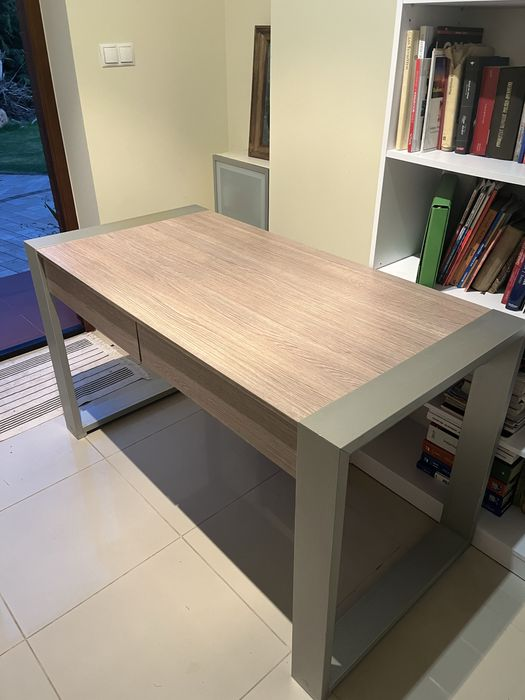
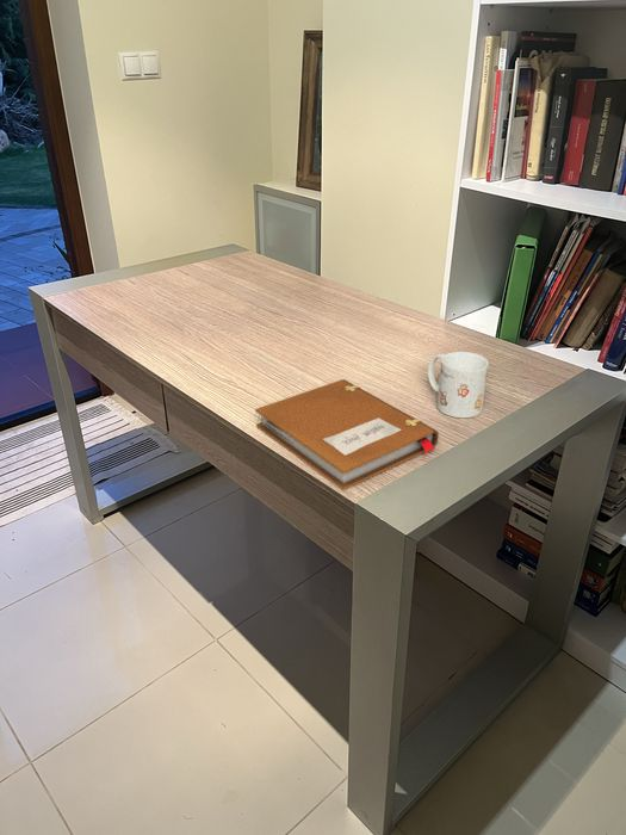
+ notebook (347, 428)
+ mug (453, 381)
